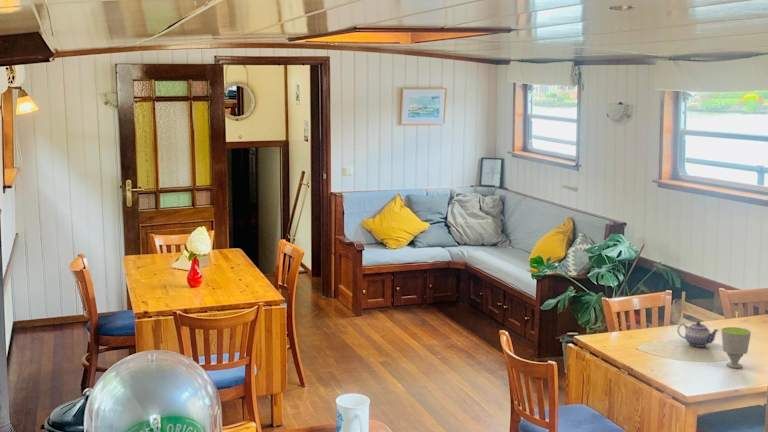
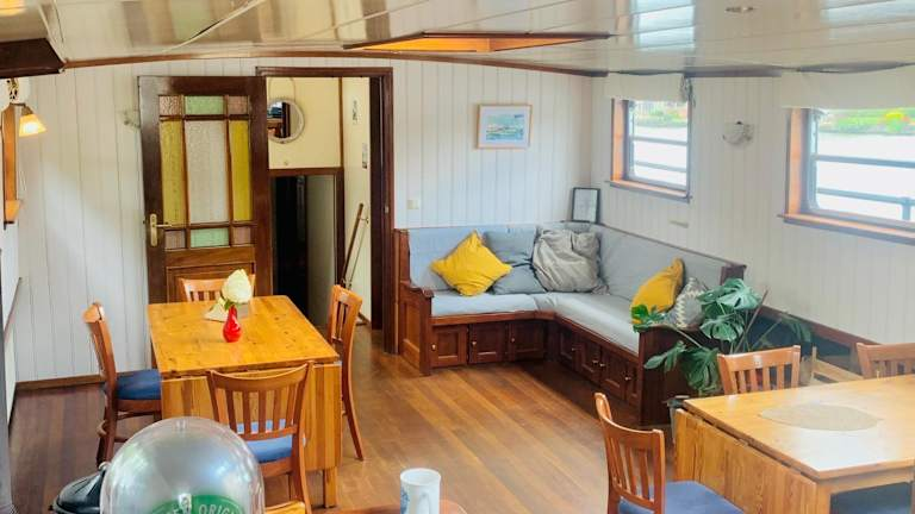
- teapot (697, 333)
- cup (735, 348)
